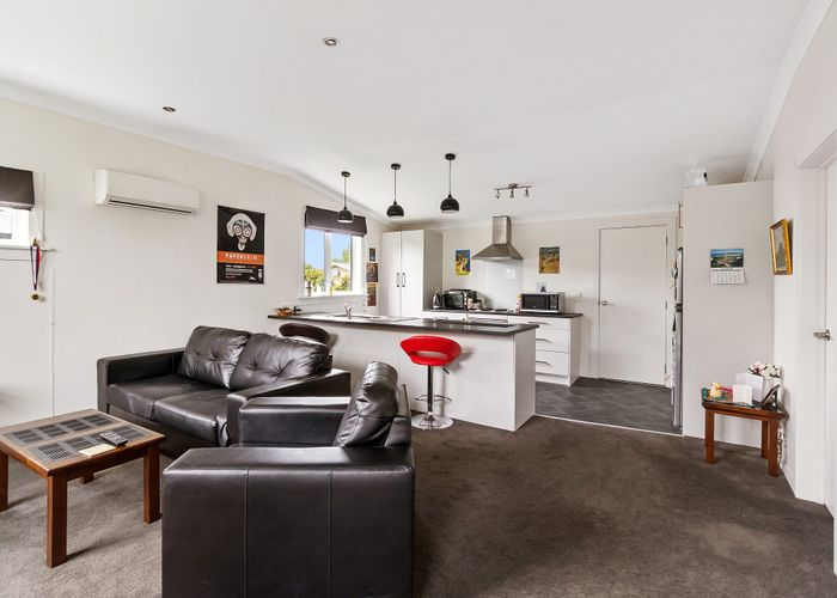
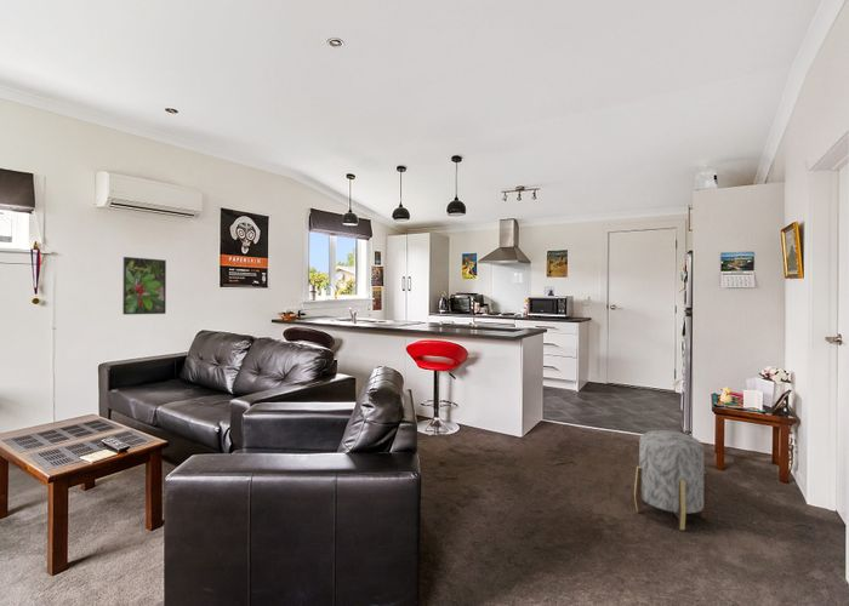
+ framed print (144, 286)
+ stool (669, 473)
